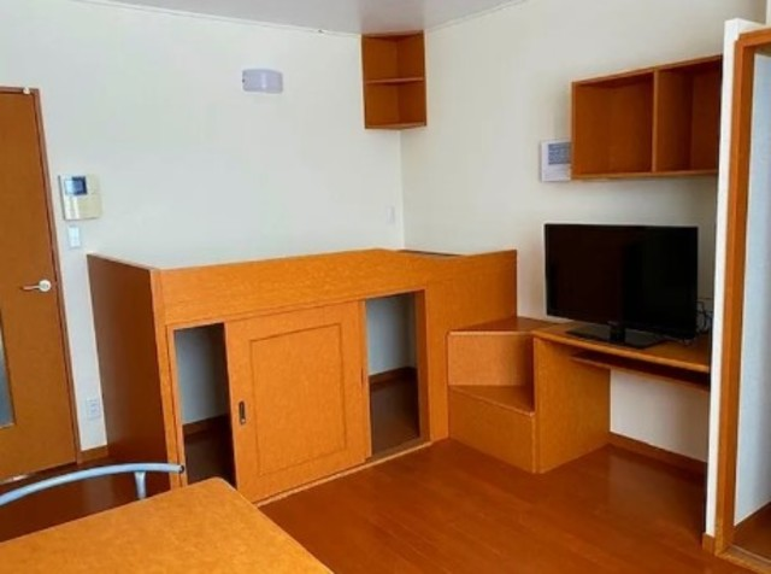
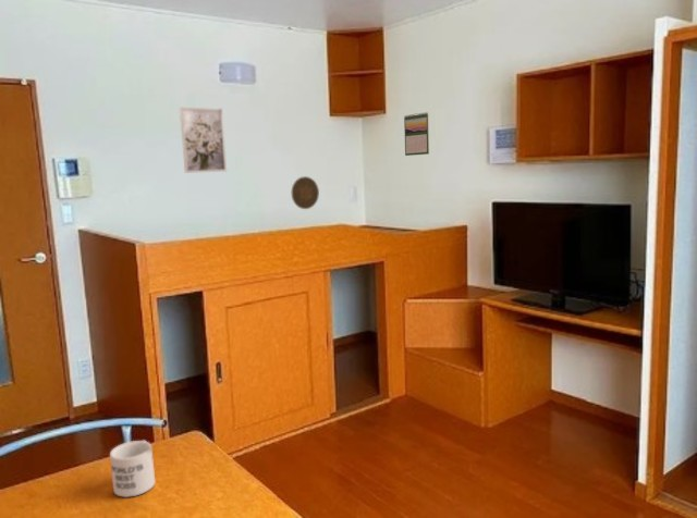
+ wall art (204, 139)
+ mug (135, 465)
+ calendar (416, 134)
+ decorative plate (306, 193)
